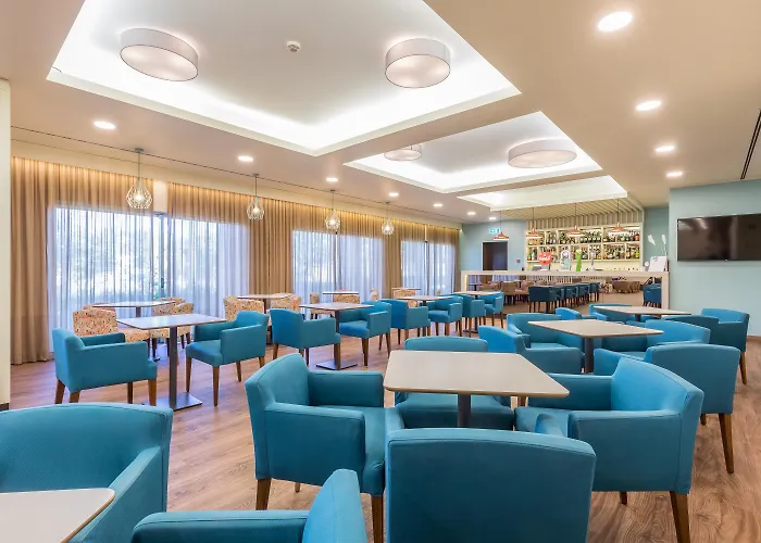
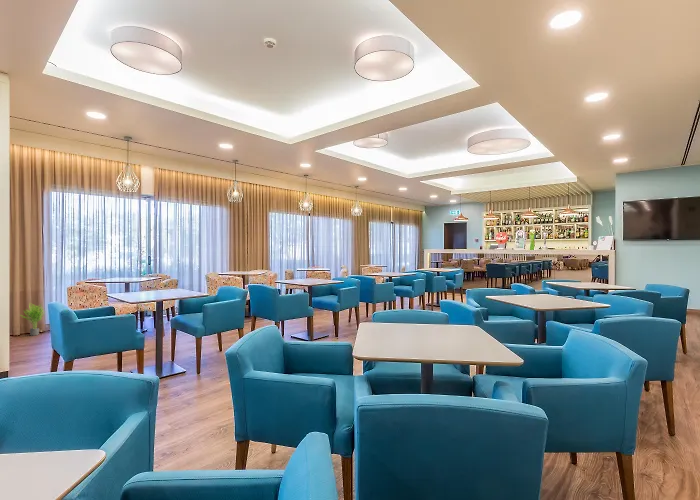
+ potted plant (32, 318)
